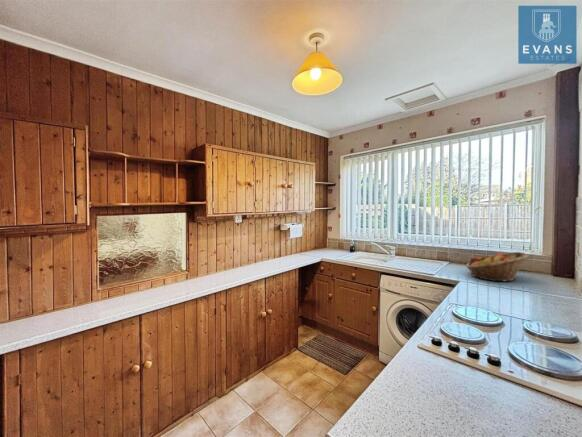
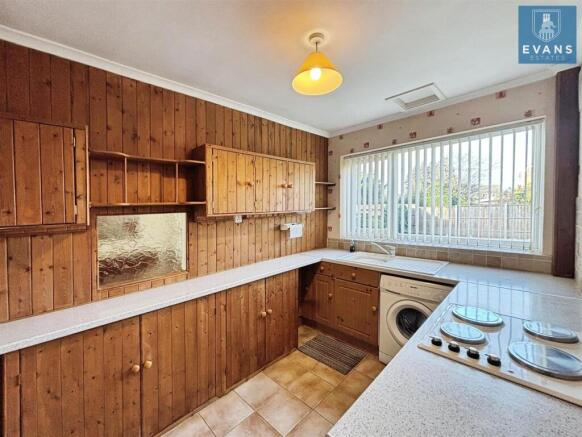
- fruit basket (495, 264)
